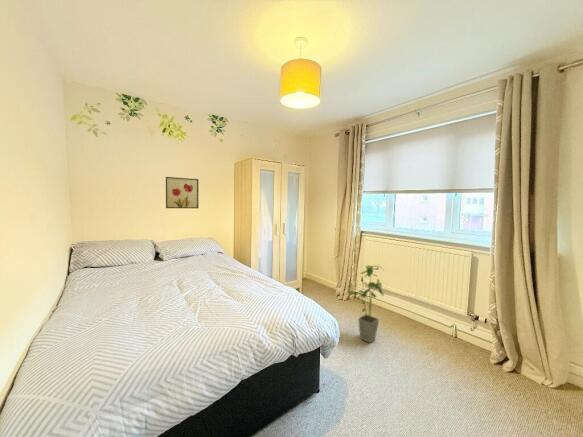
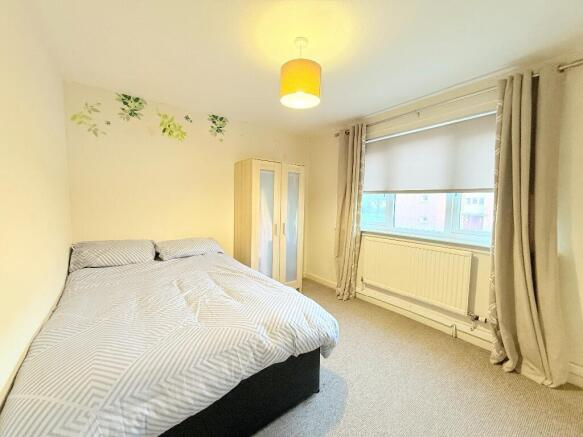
- wall art (182, 193)
- house plant (364, 301)
